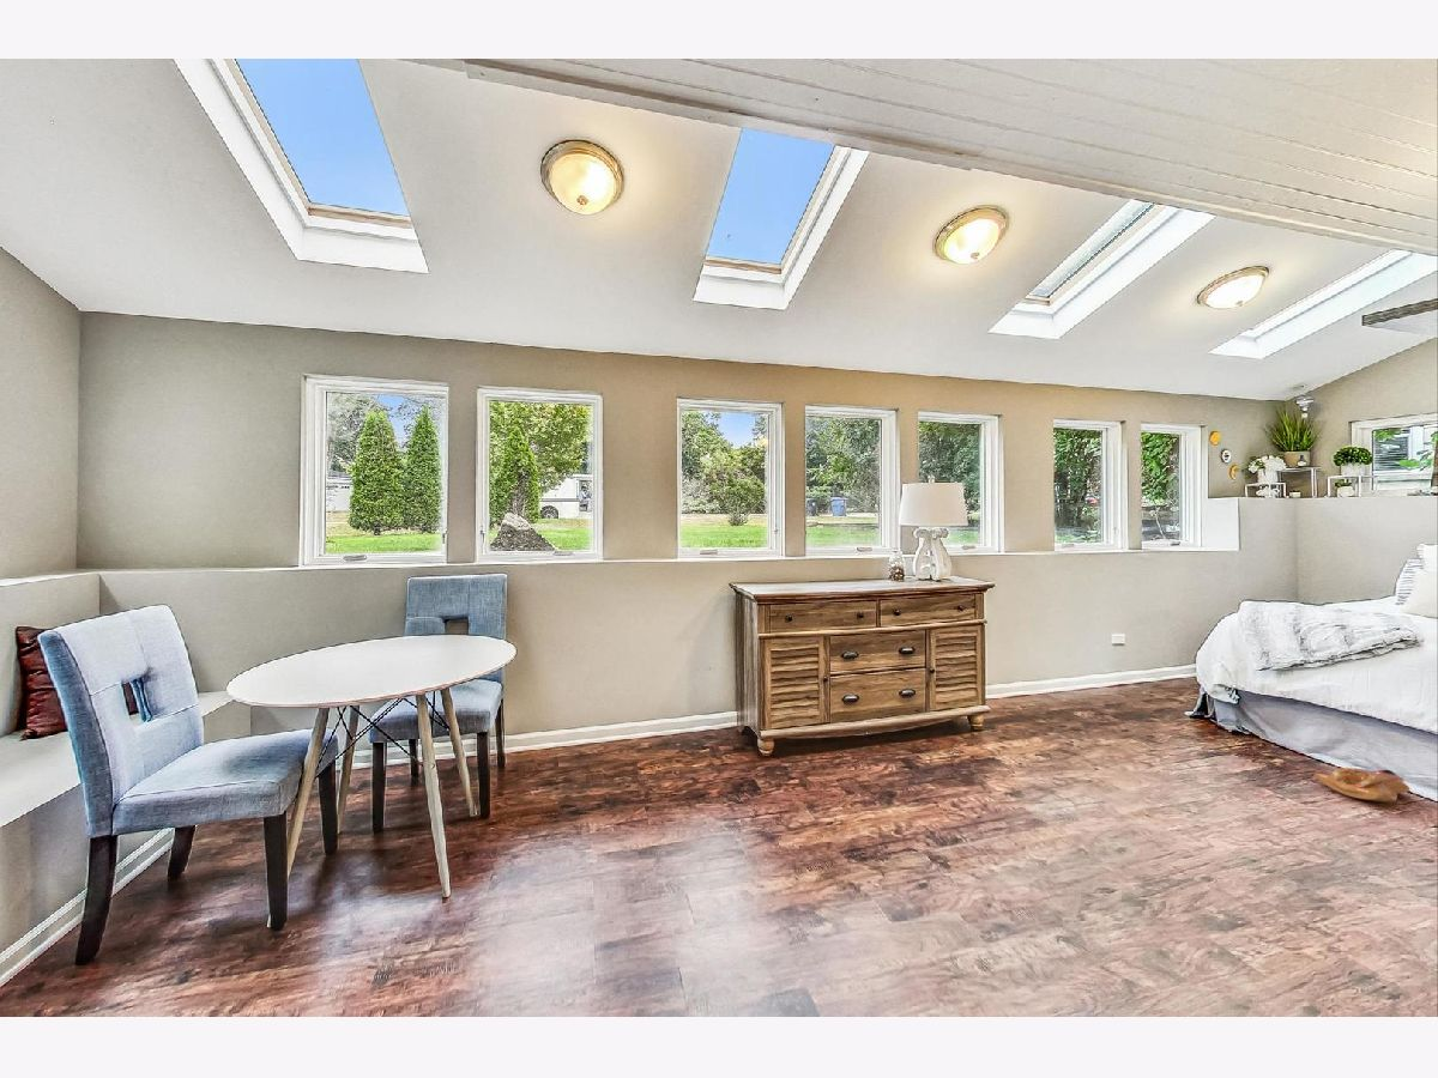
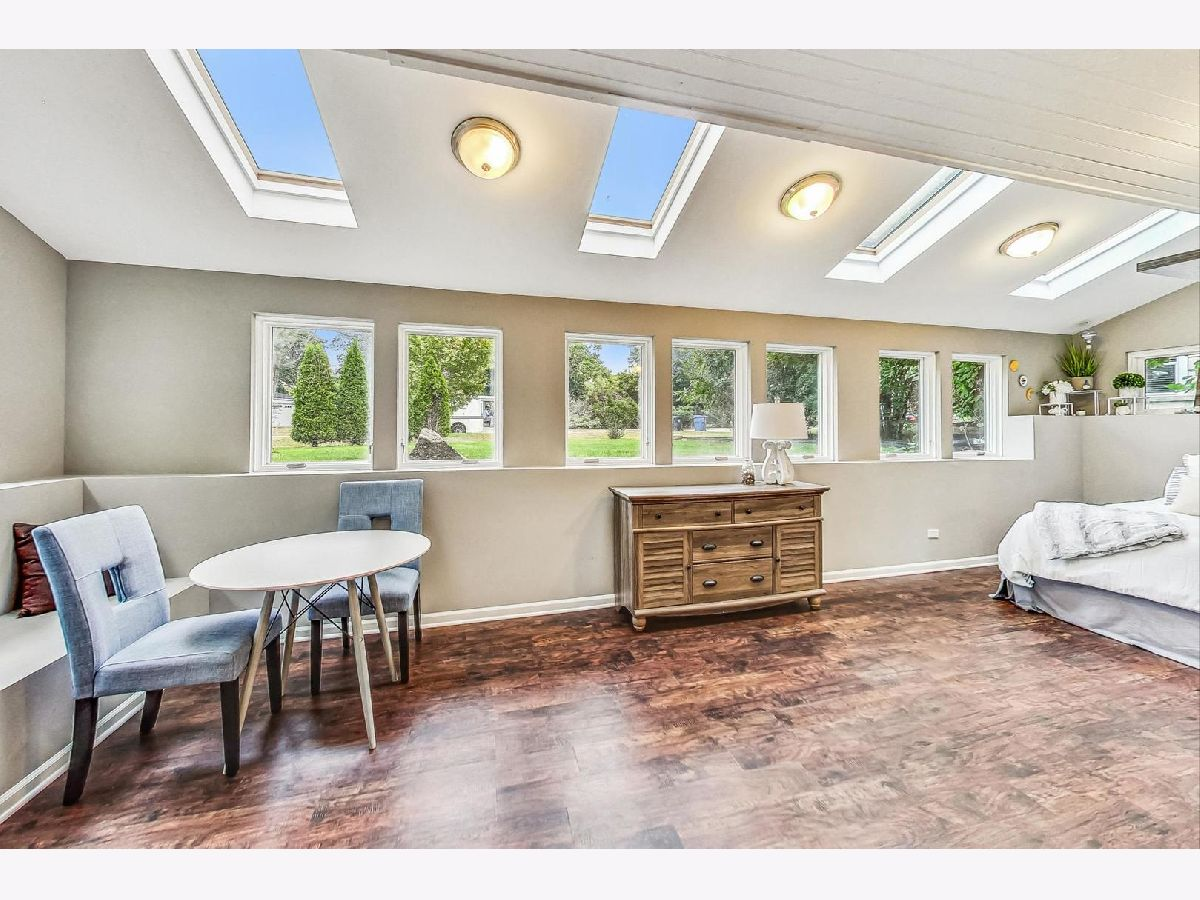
- shoe (1372, 781)
